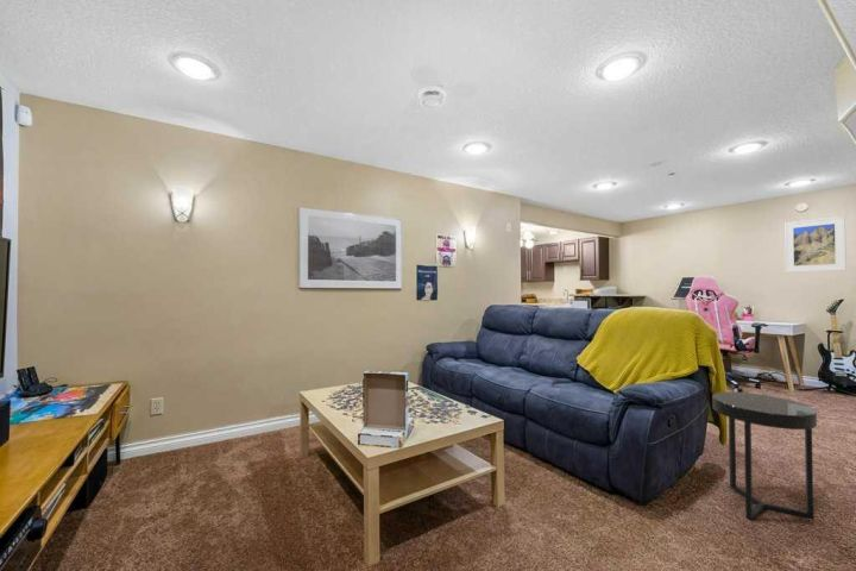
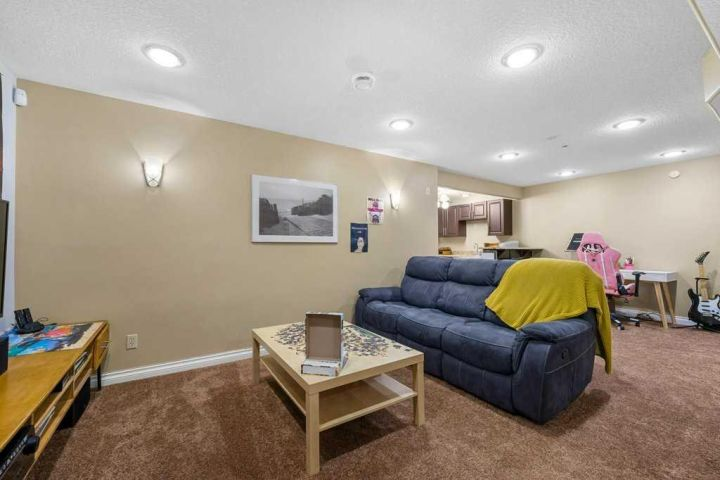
- side table (750, 454)
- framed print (813, 245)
